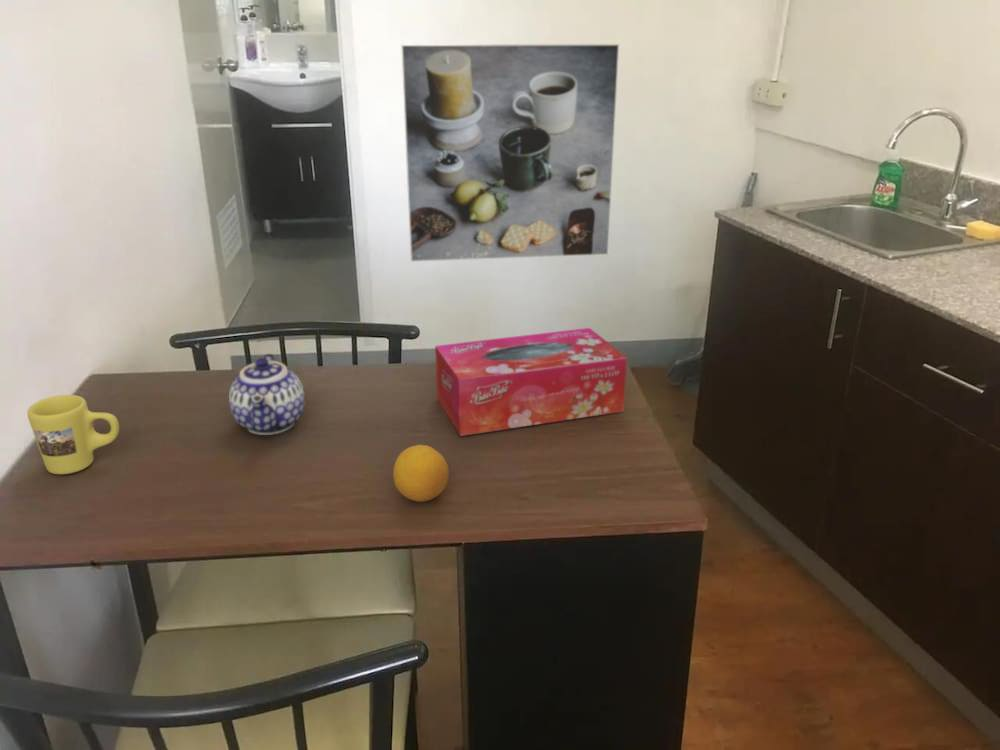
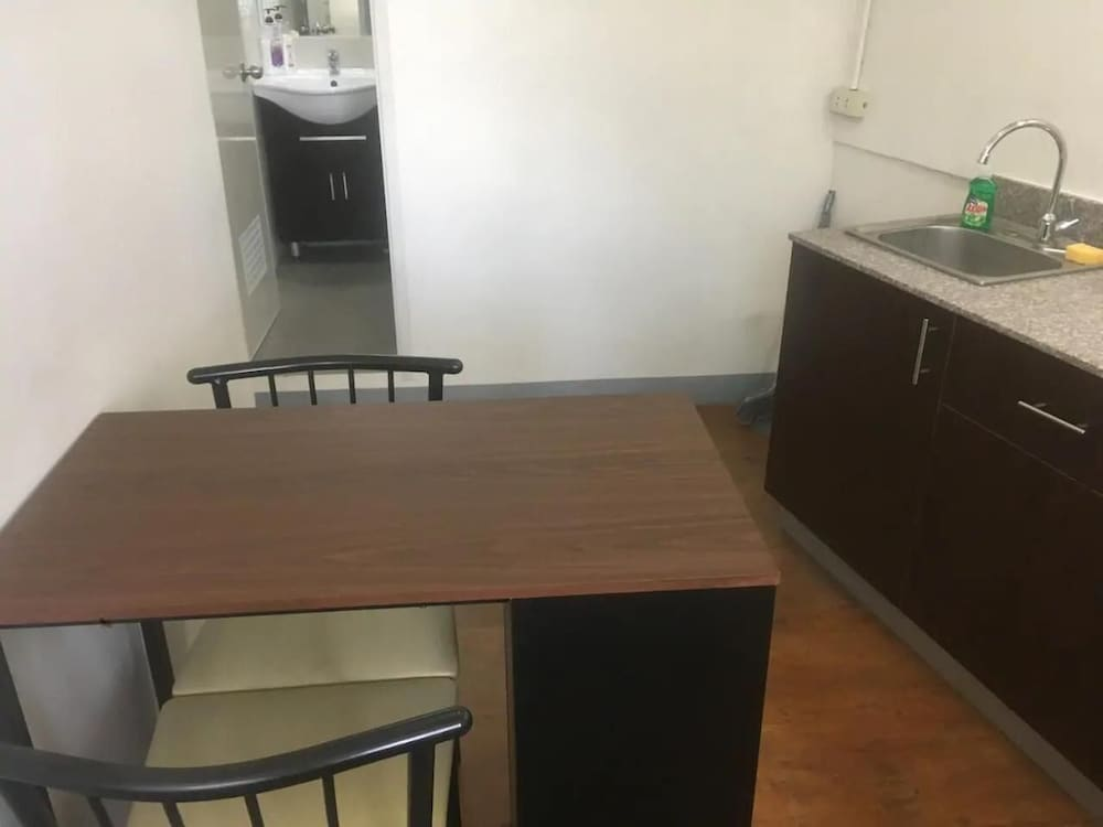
- teapot (266, 392)
- mug (77, 434)
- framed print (510, 156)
- fruit (420, 473)
- tissue box (528, 378)
